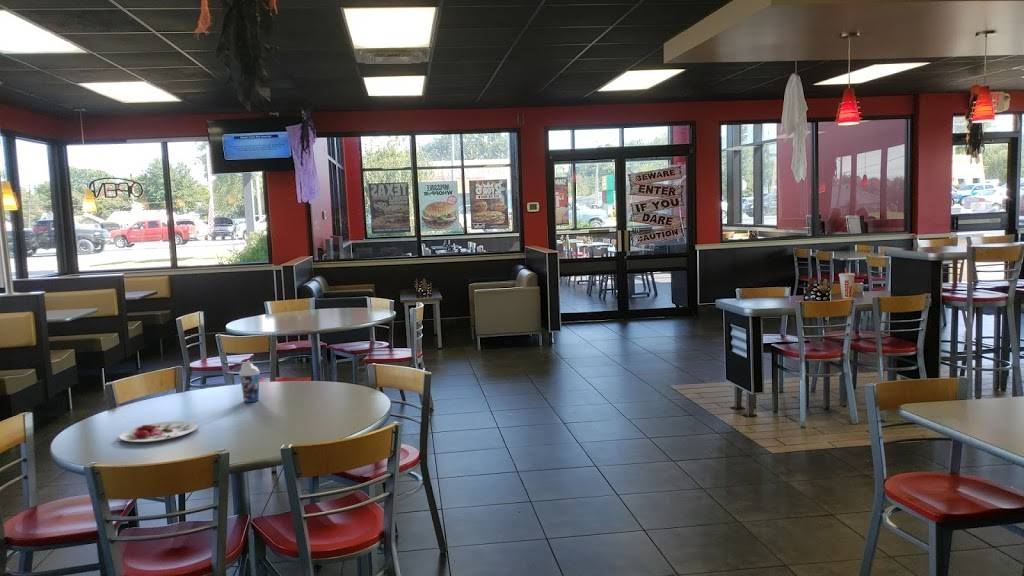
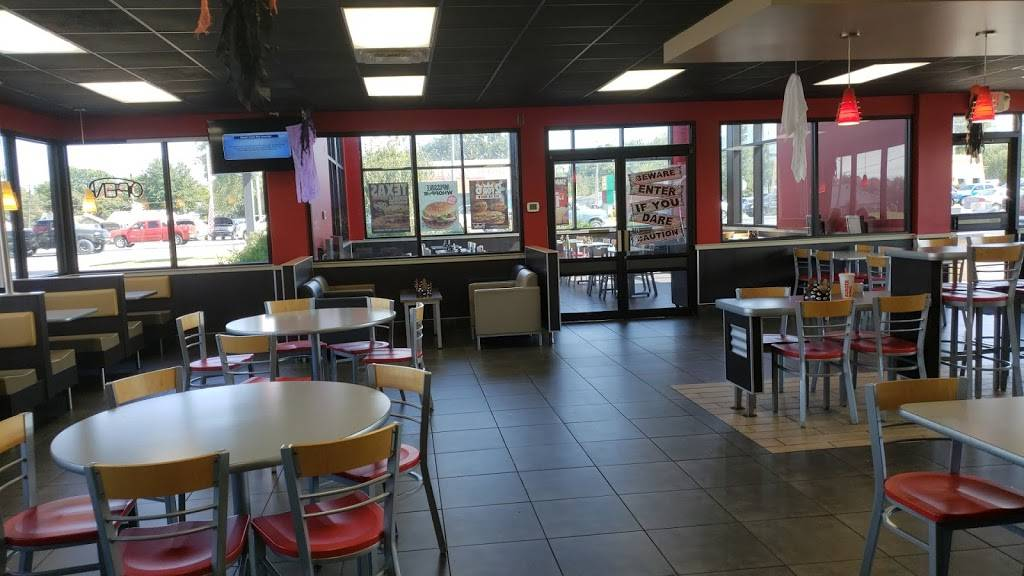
- beverage cup (250, 380)
- plate (159, 430)
